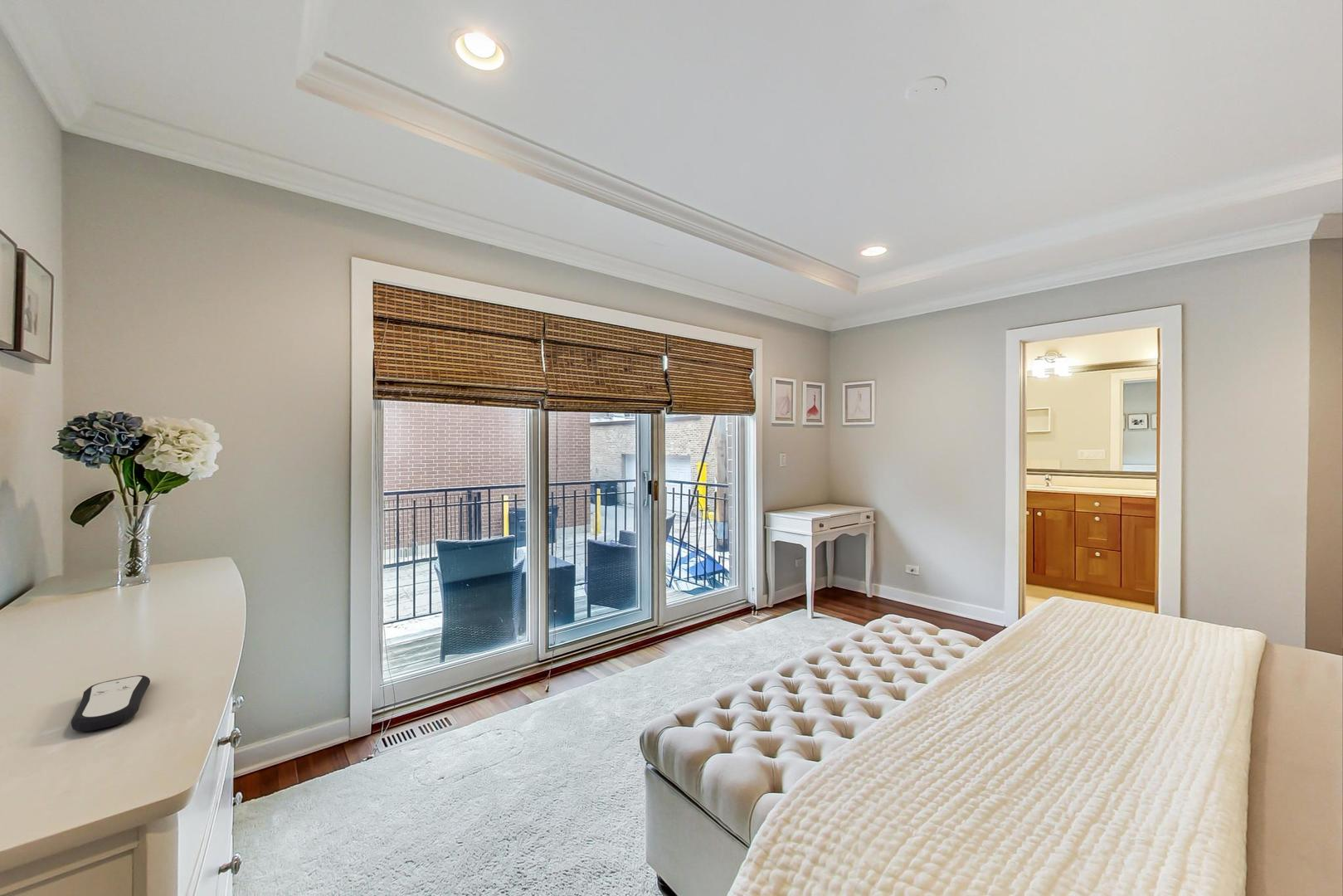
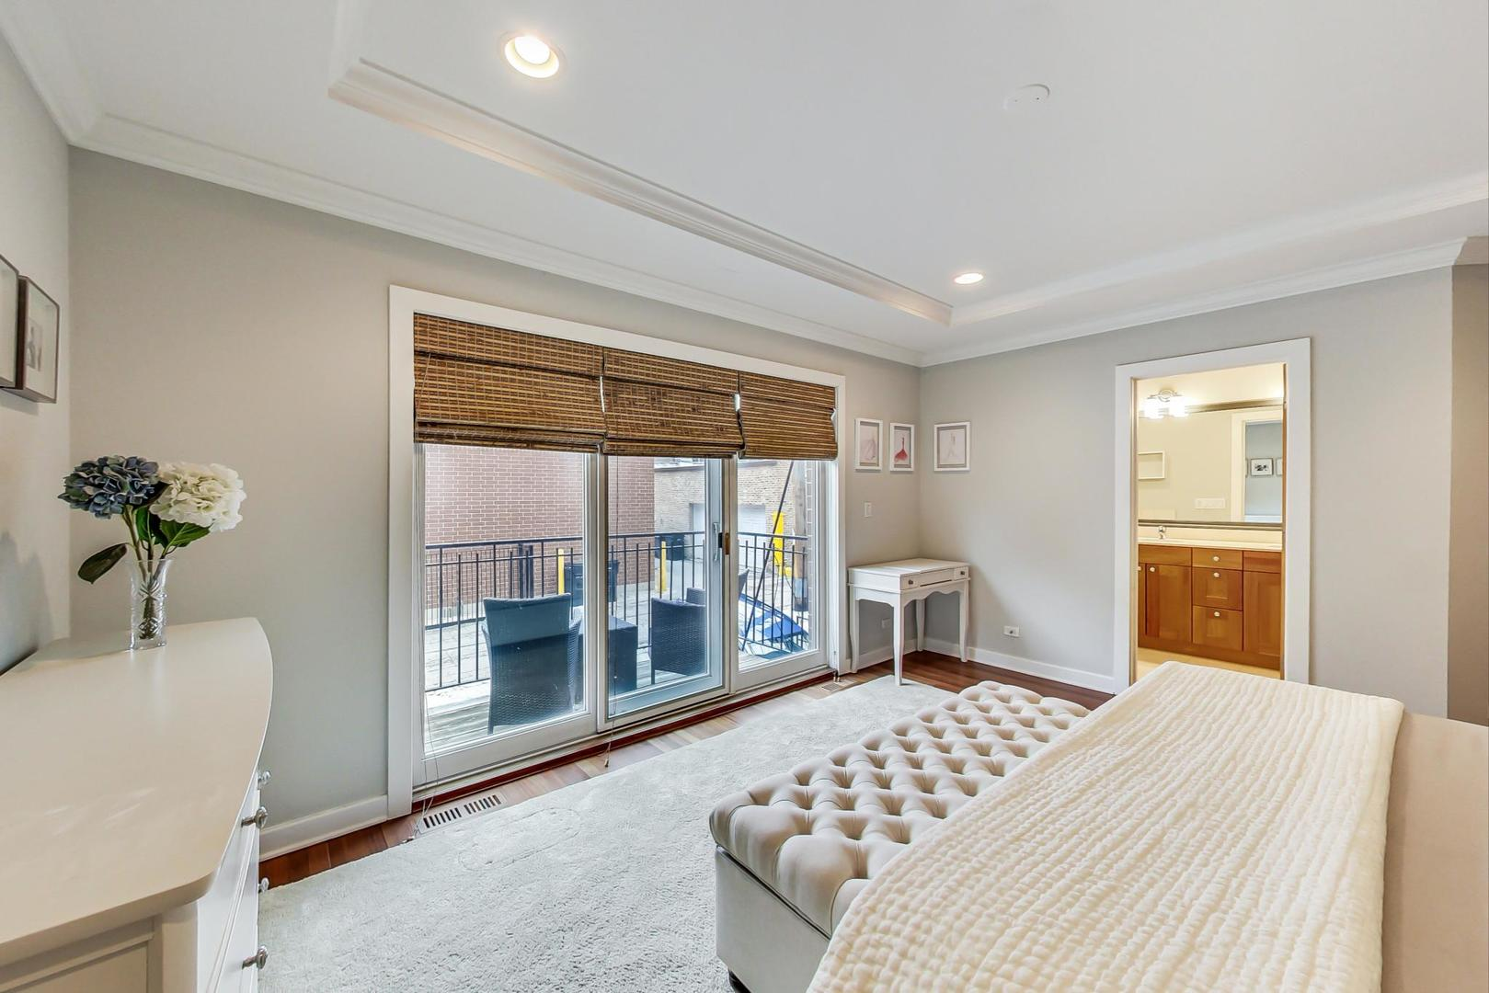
- remote control (111, 701)
